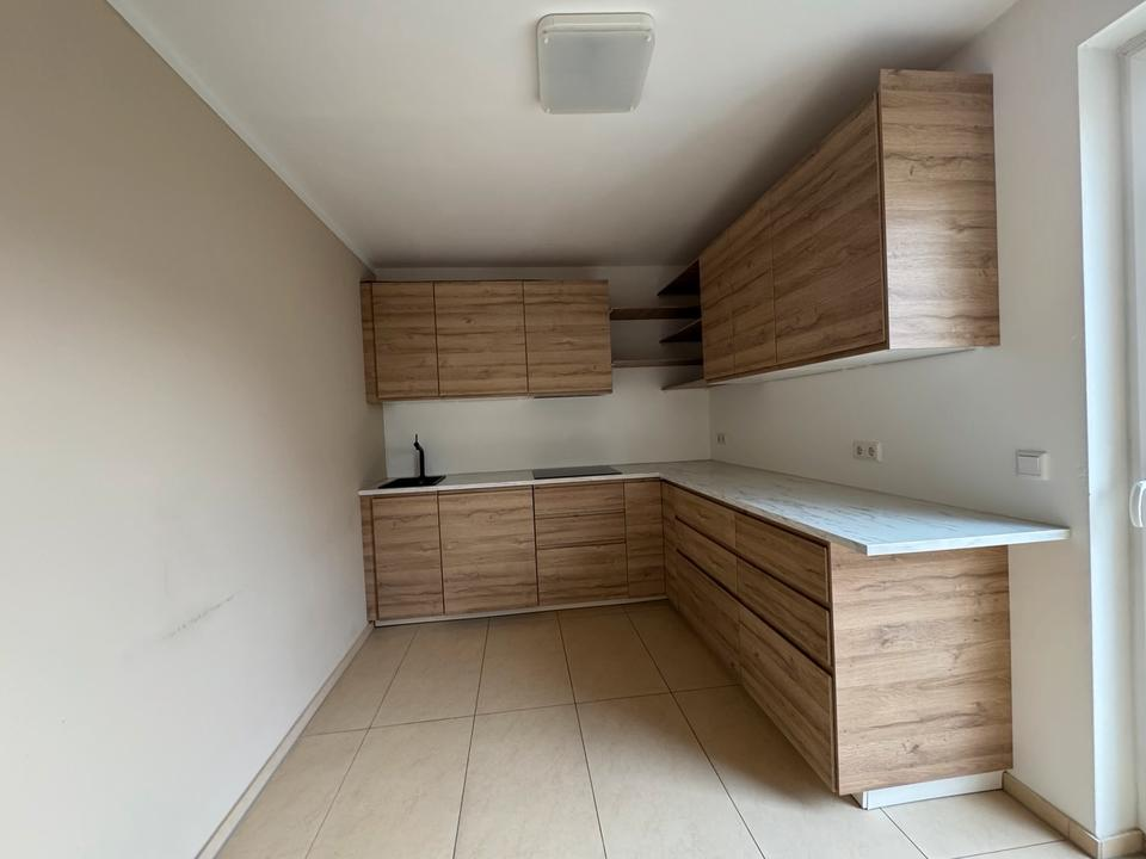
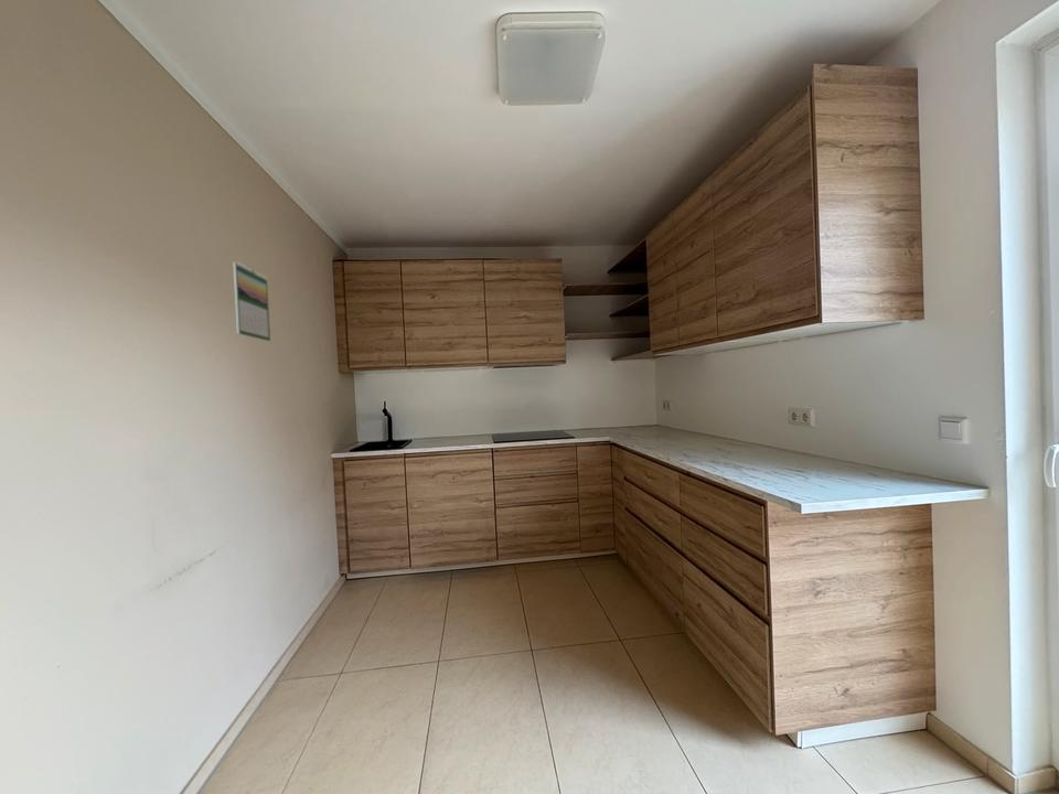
+ calendar (253, 303)
